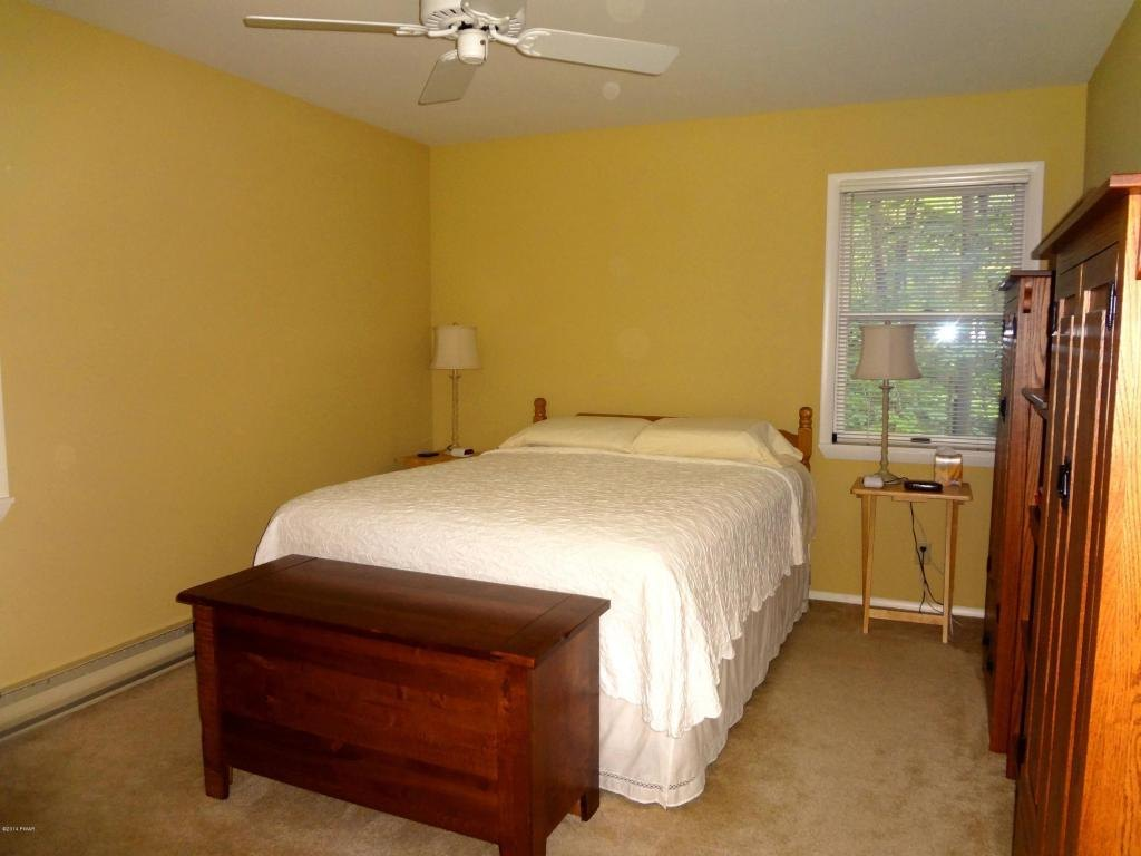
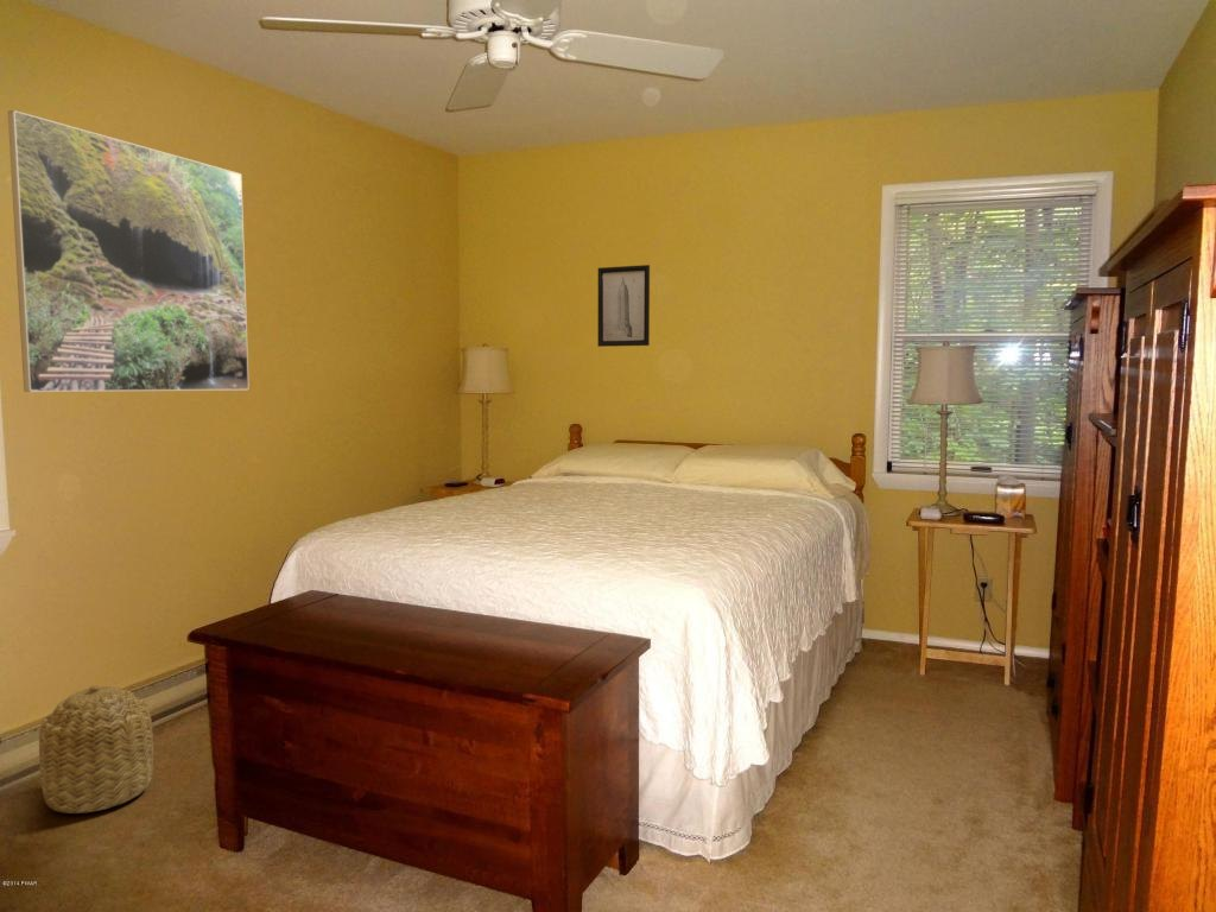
+ wall art (622, 306)
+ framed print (145, 270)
+ basket (97, 741)
